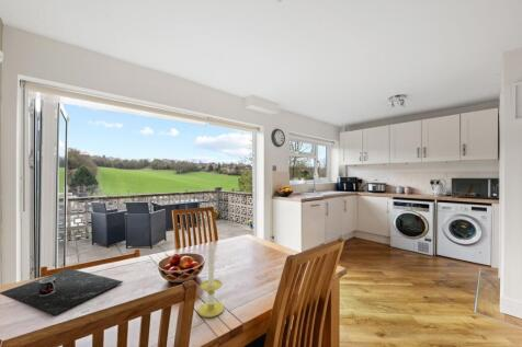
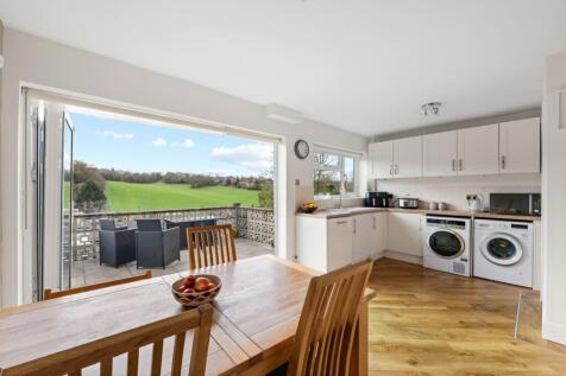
- candle (211, 275)
- placemat (64, 280)
